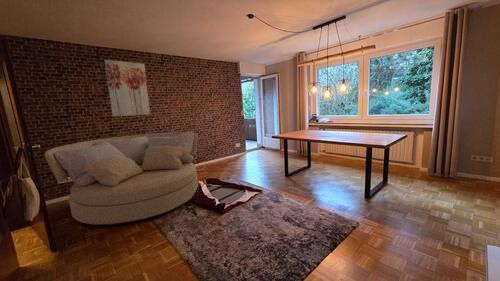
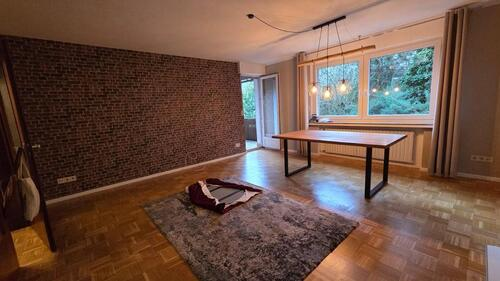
- wall art (129, 89)
- sofa (138, 167)
